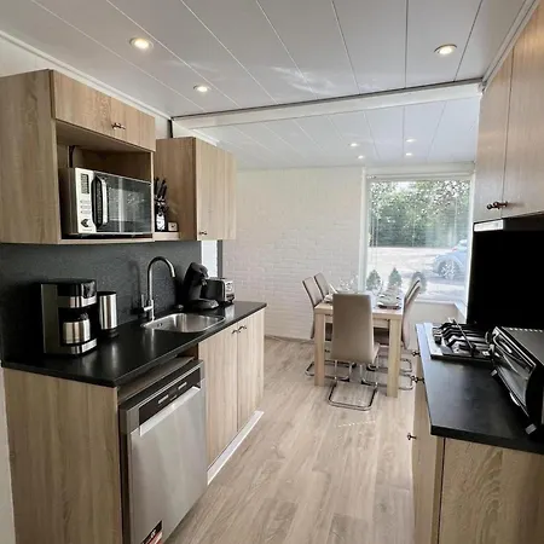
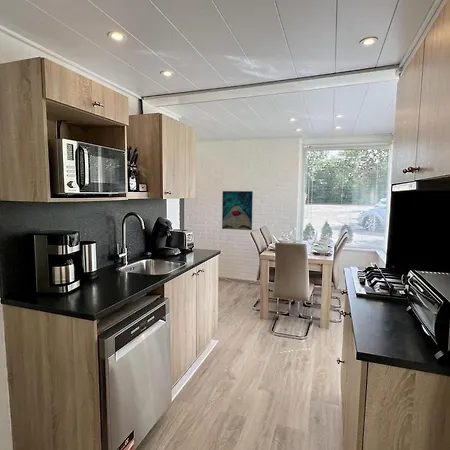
+ wall art (237, 210)
